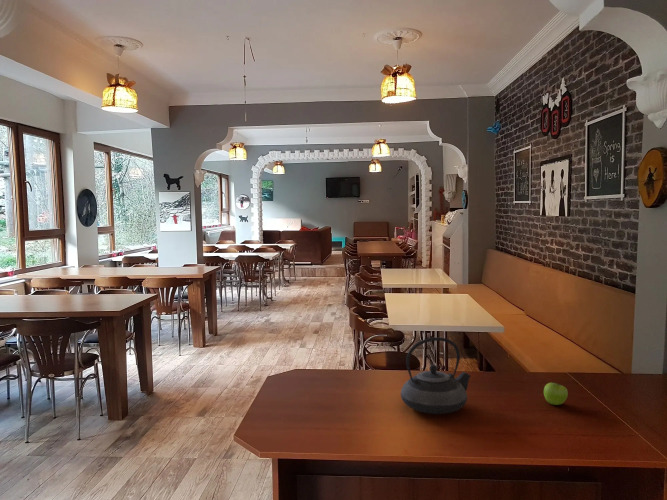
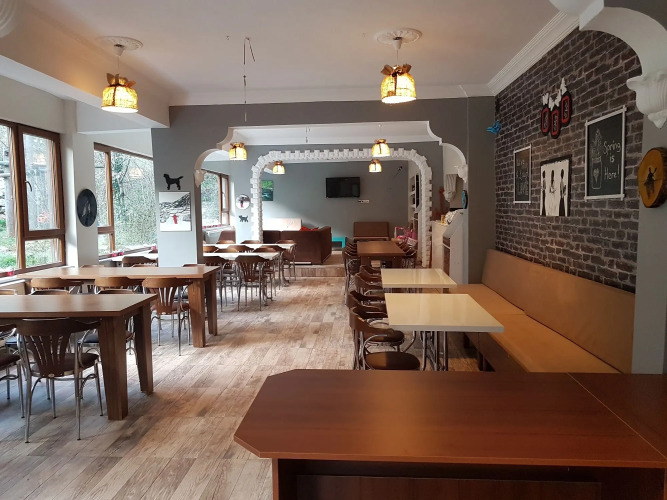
- teapot (437, 371)
- fruit (555, 393)
